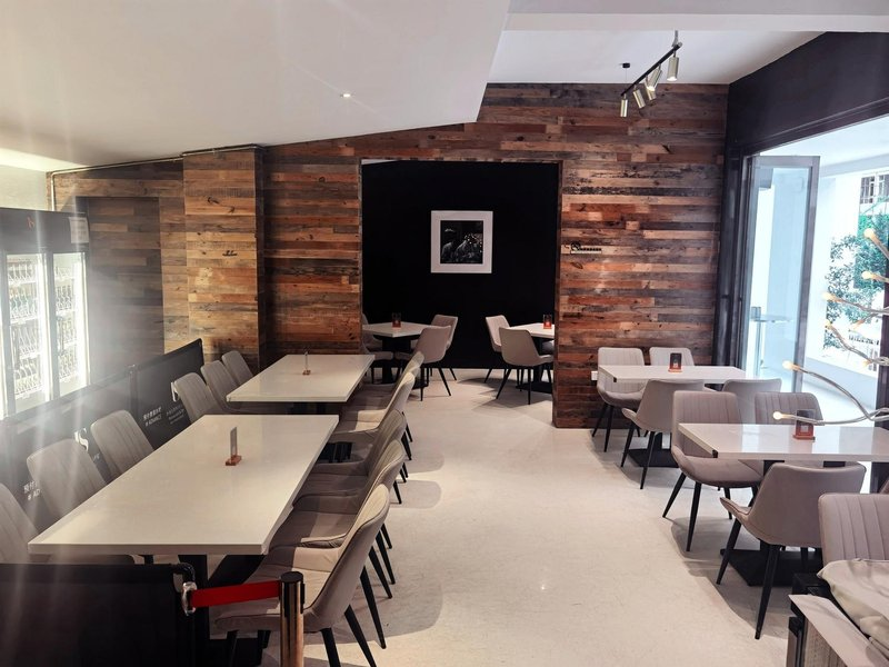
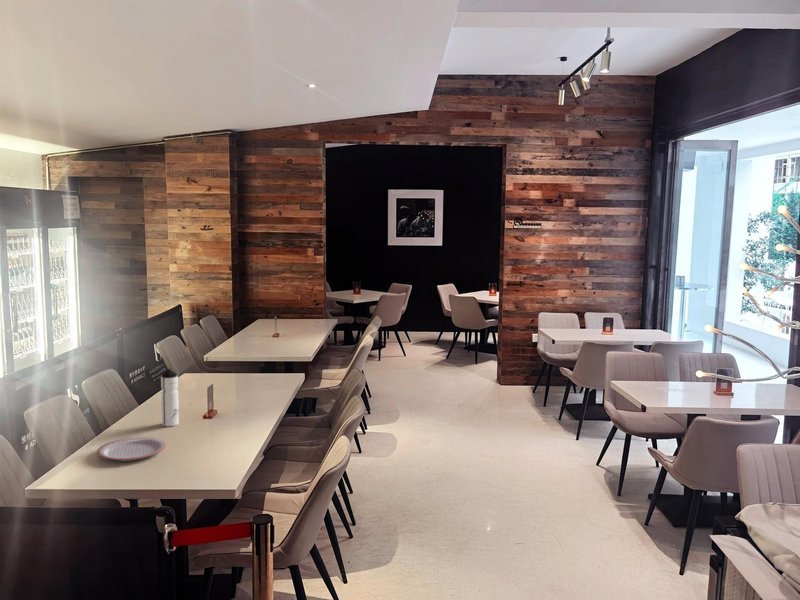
+ water bottle (169, 396)
+ plate (132, 449)
